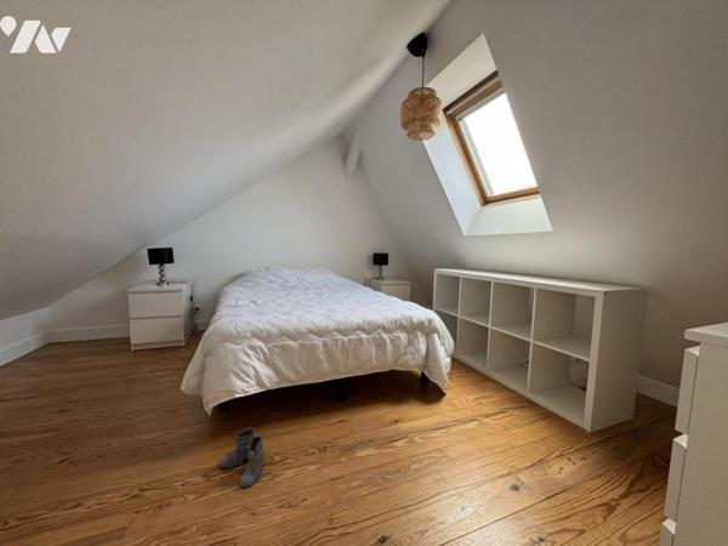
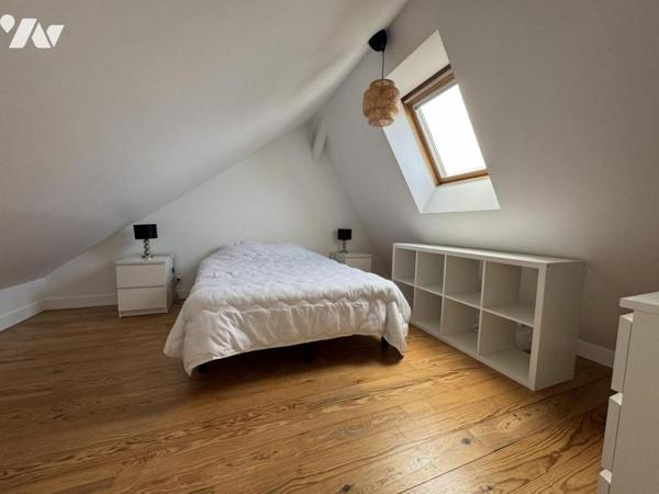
- boots (244, 453)
